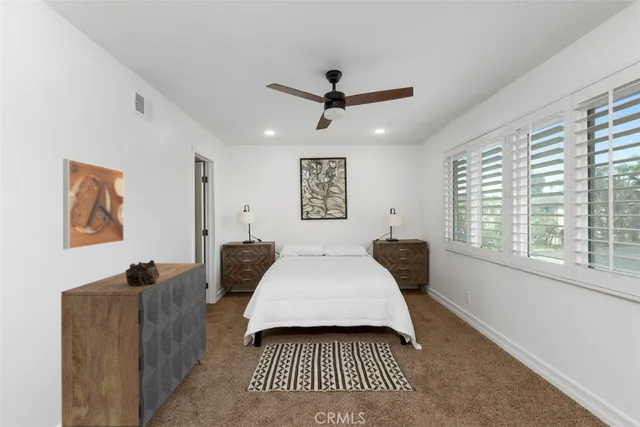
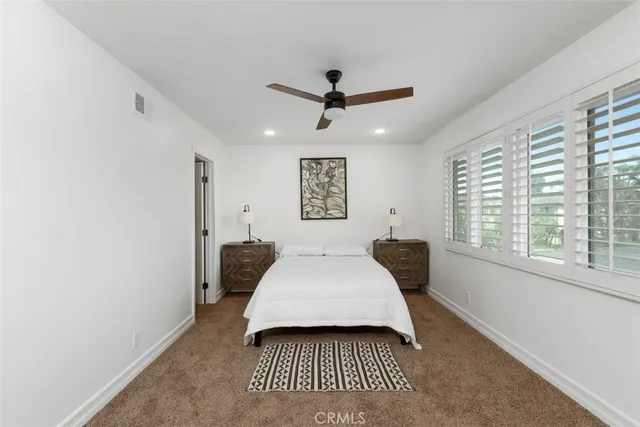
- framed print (97, 205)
- dresser (149, 335)
- decorative box (144, 272)
